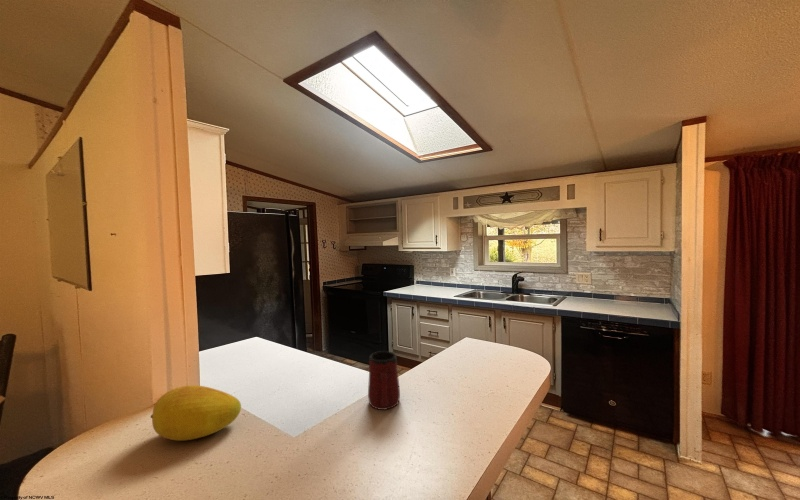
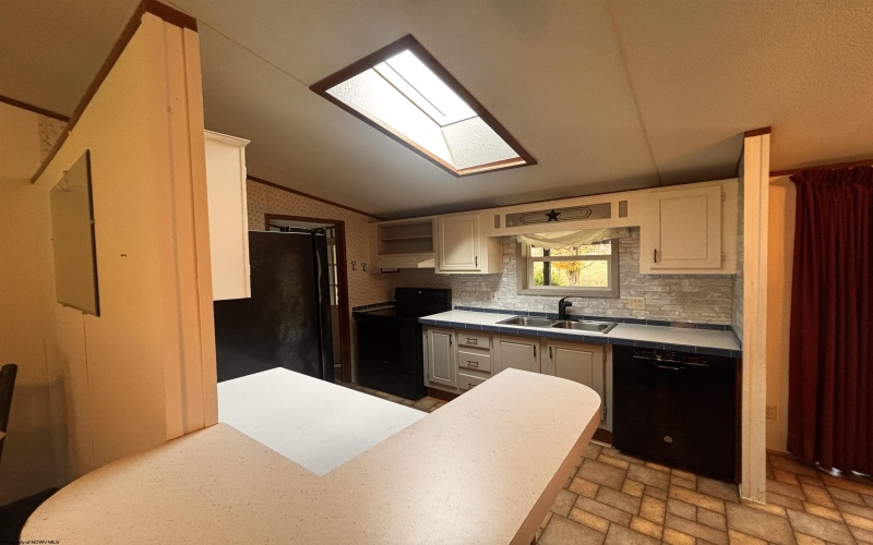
- mug (383, 381)
- fruit (198, 409)
